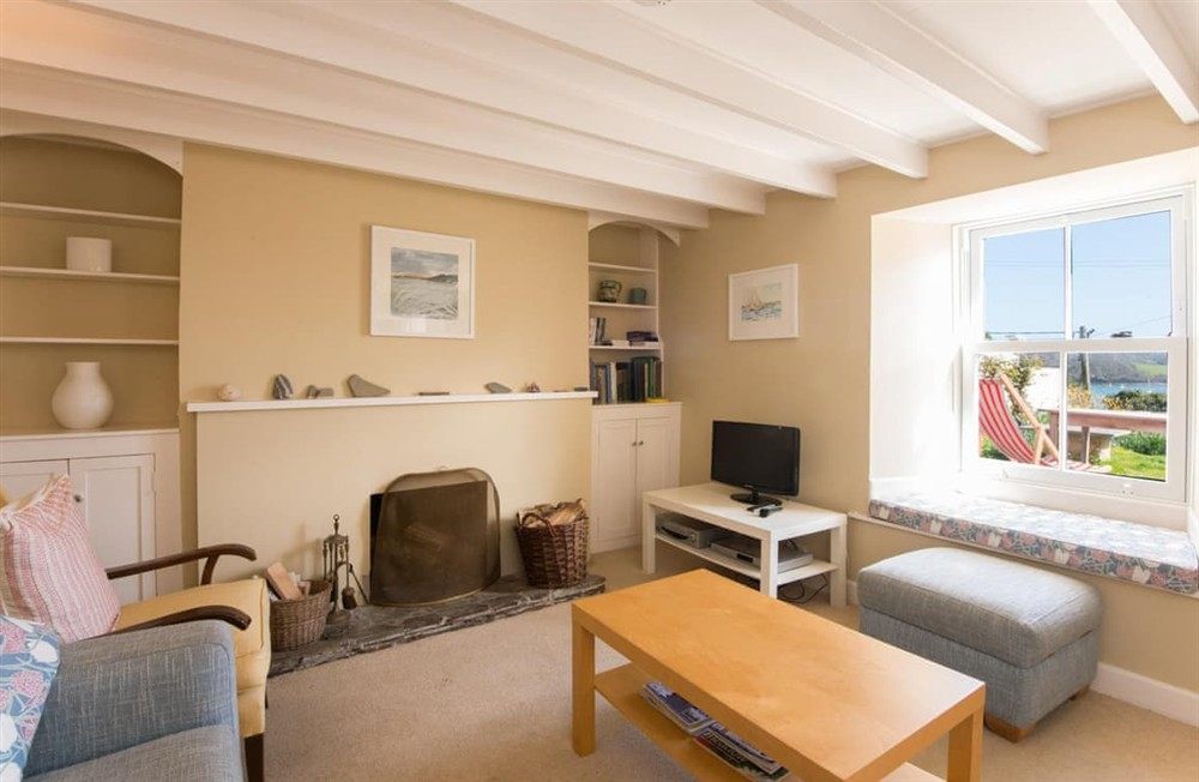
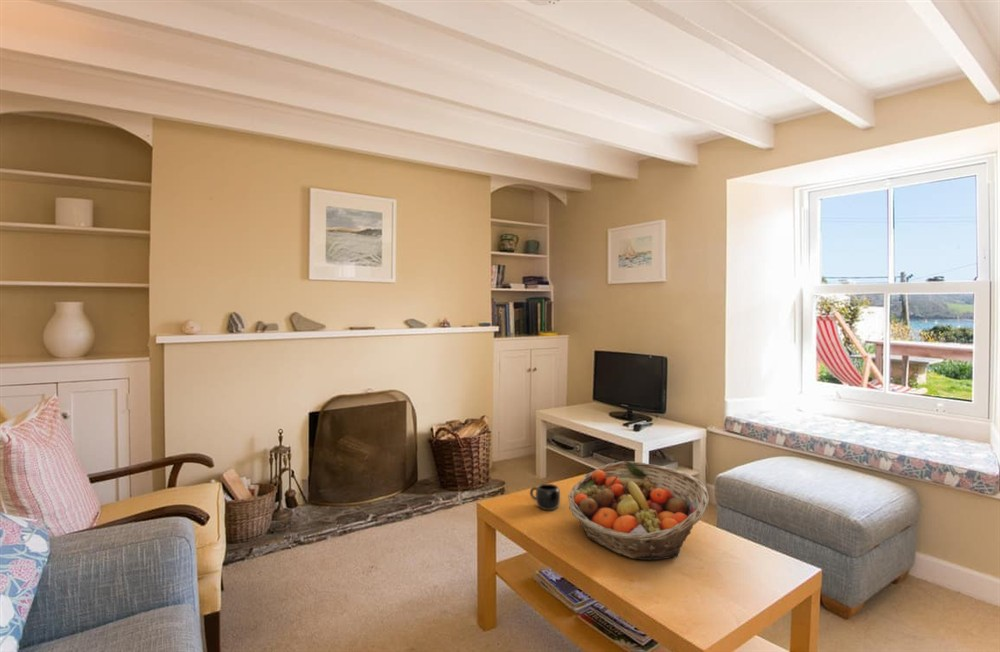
+ mug (546, 495)
+ fruit basket (634, 506)
